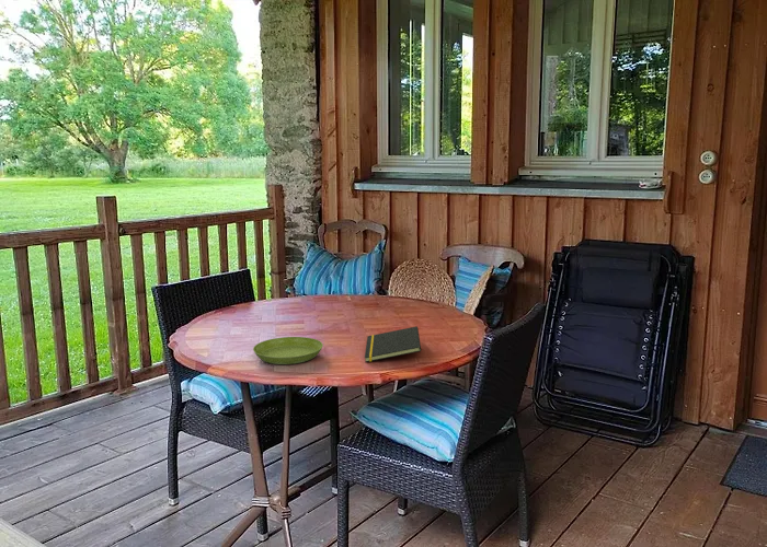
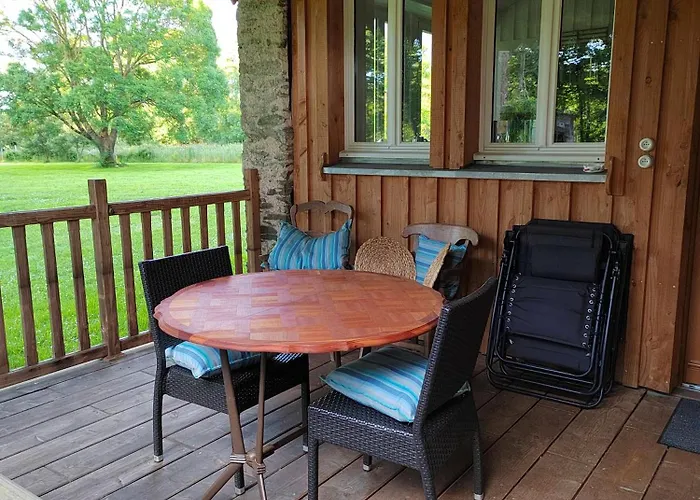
- notepad (392, 342)
- saucer (288, 351)
